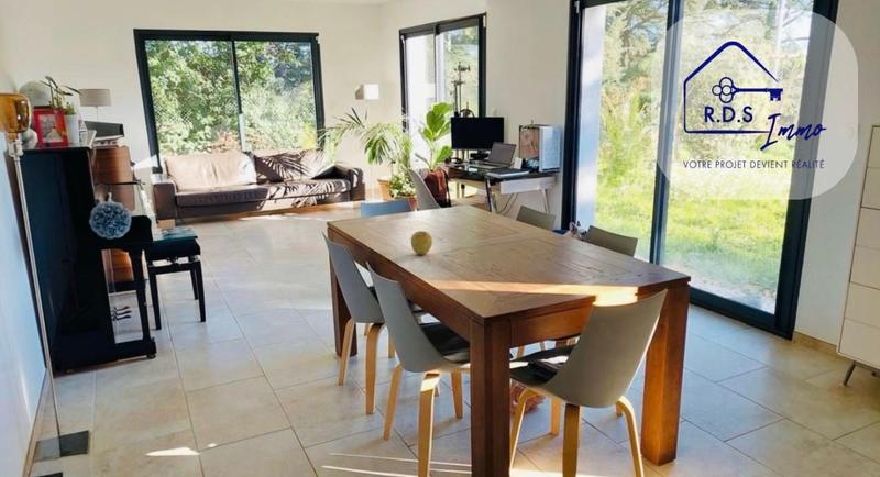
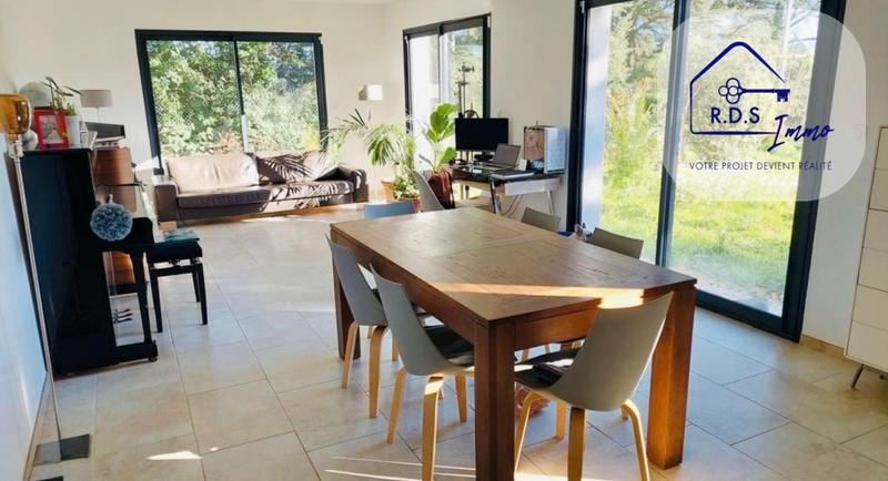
- apple (421, 242)
